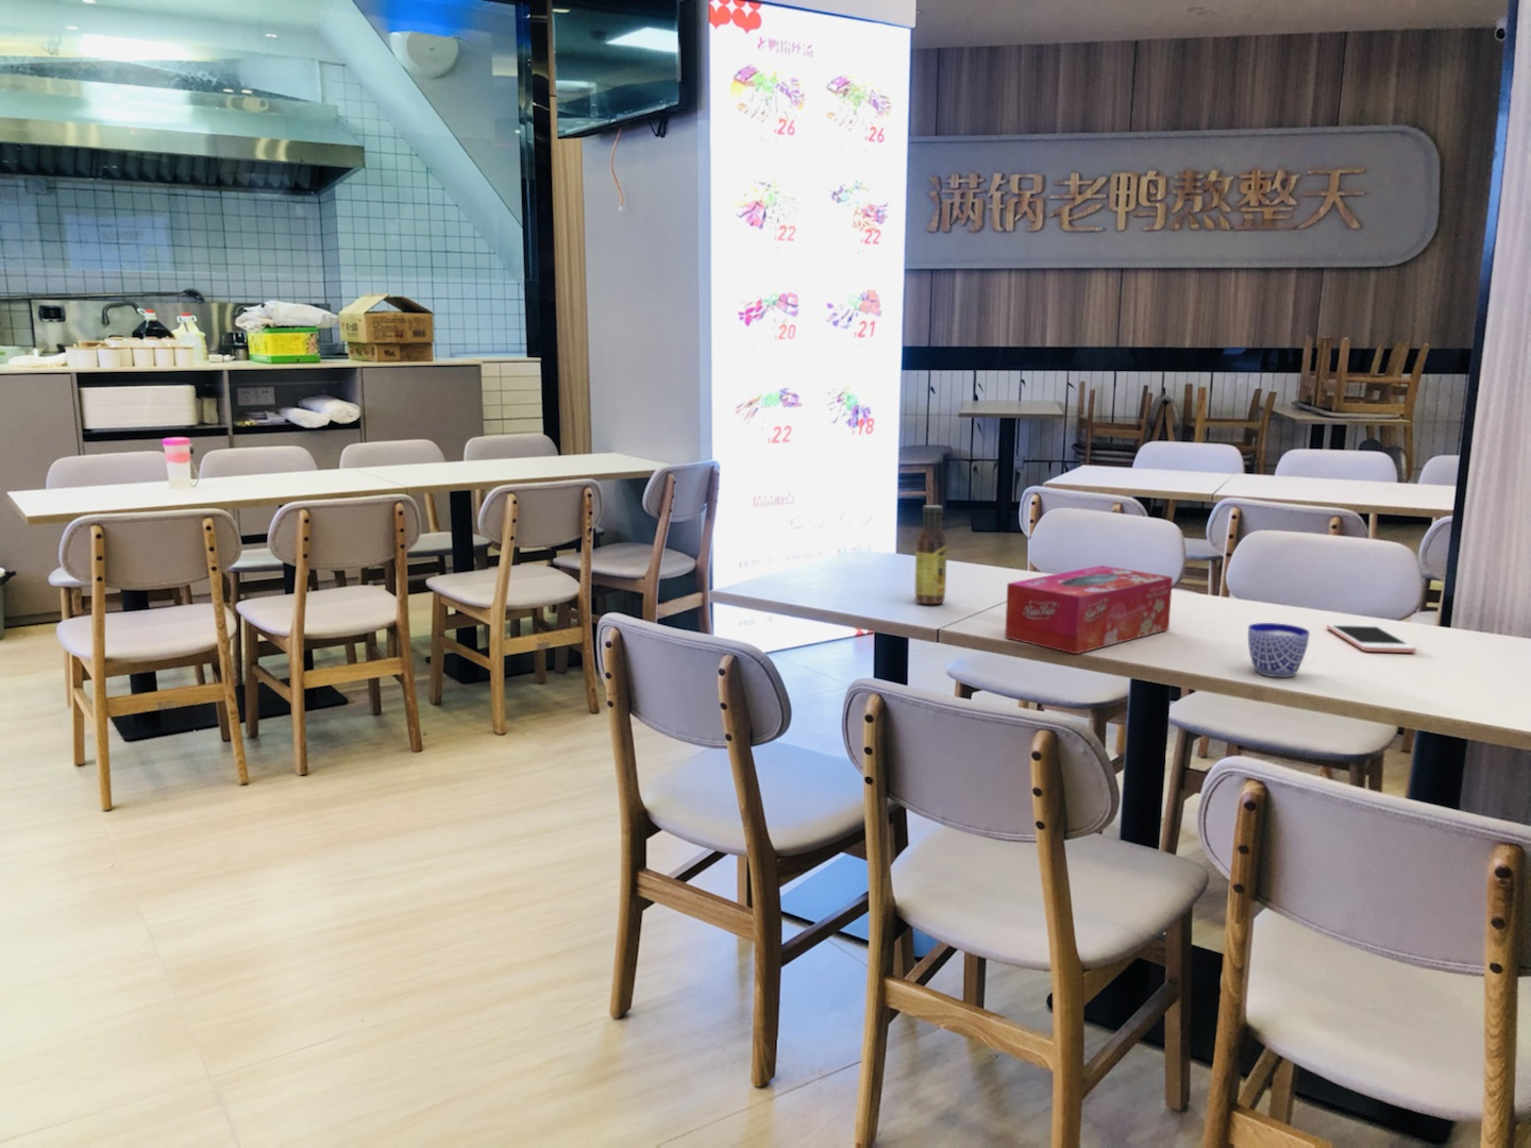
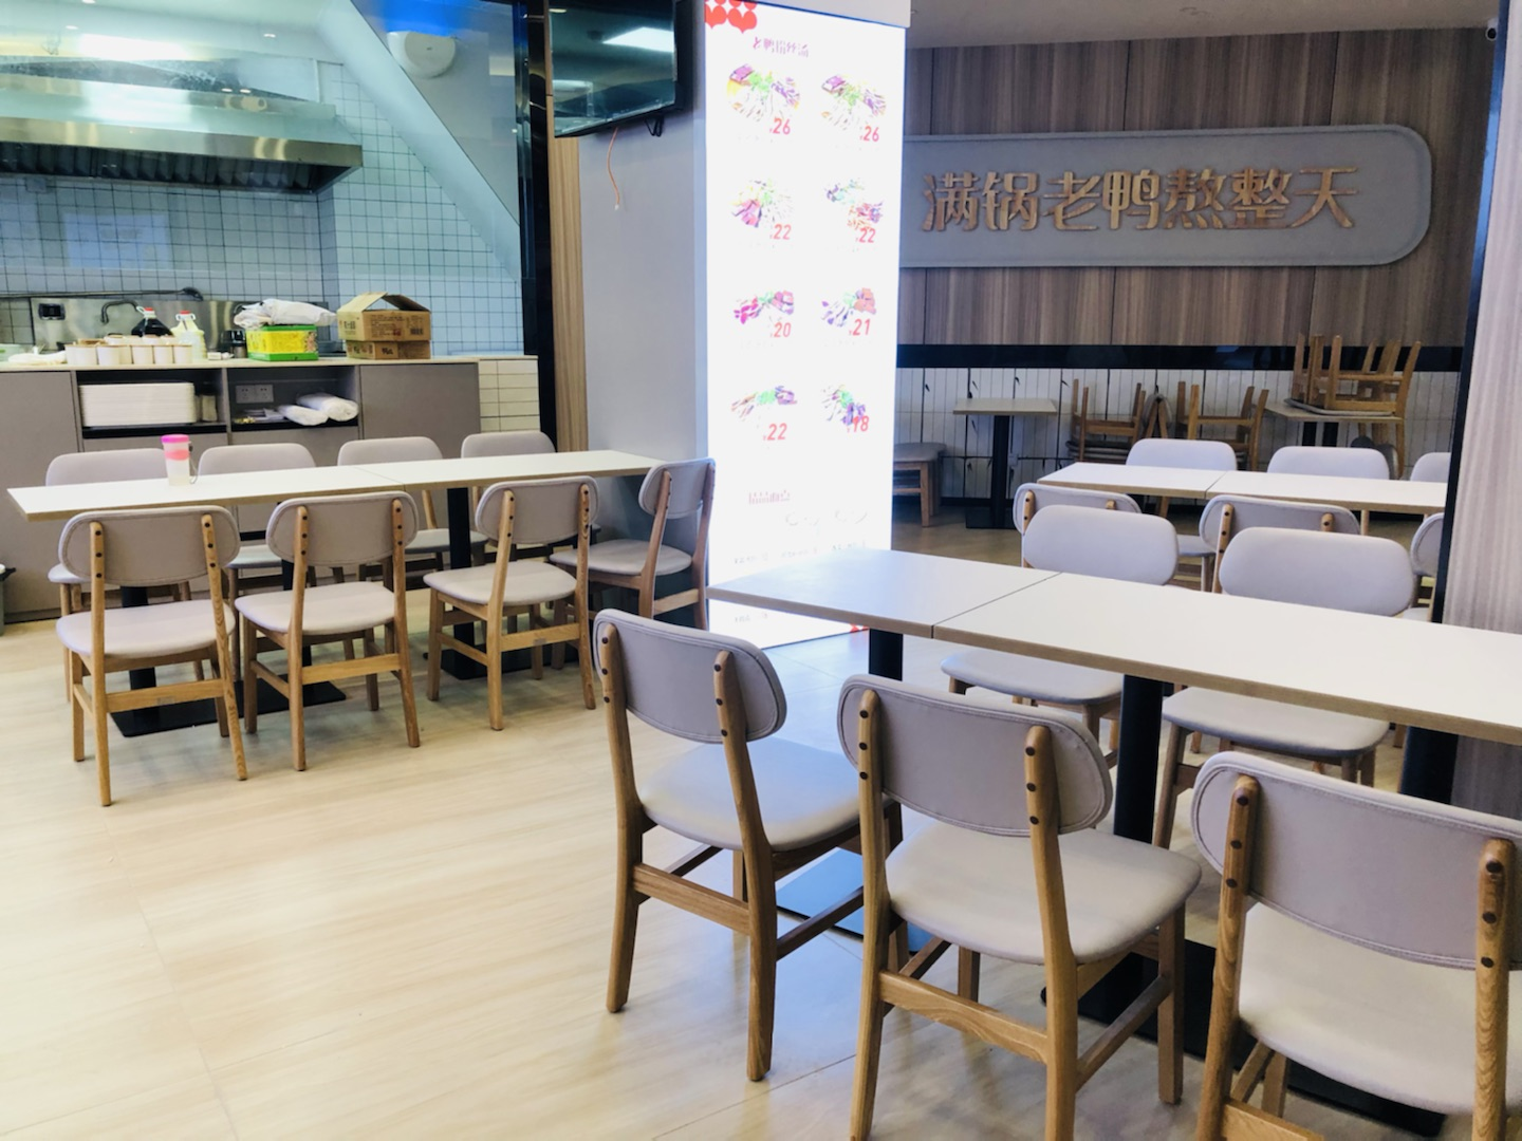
- cell phone (1368, 637)
- tissue box (1089, 605)
- sauce bottle (932, 554)
- cup (1280, 650)
